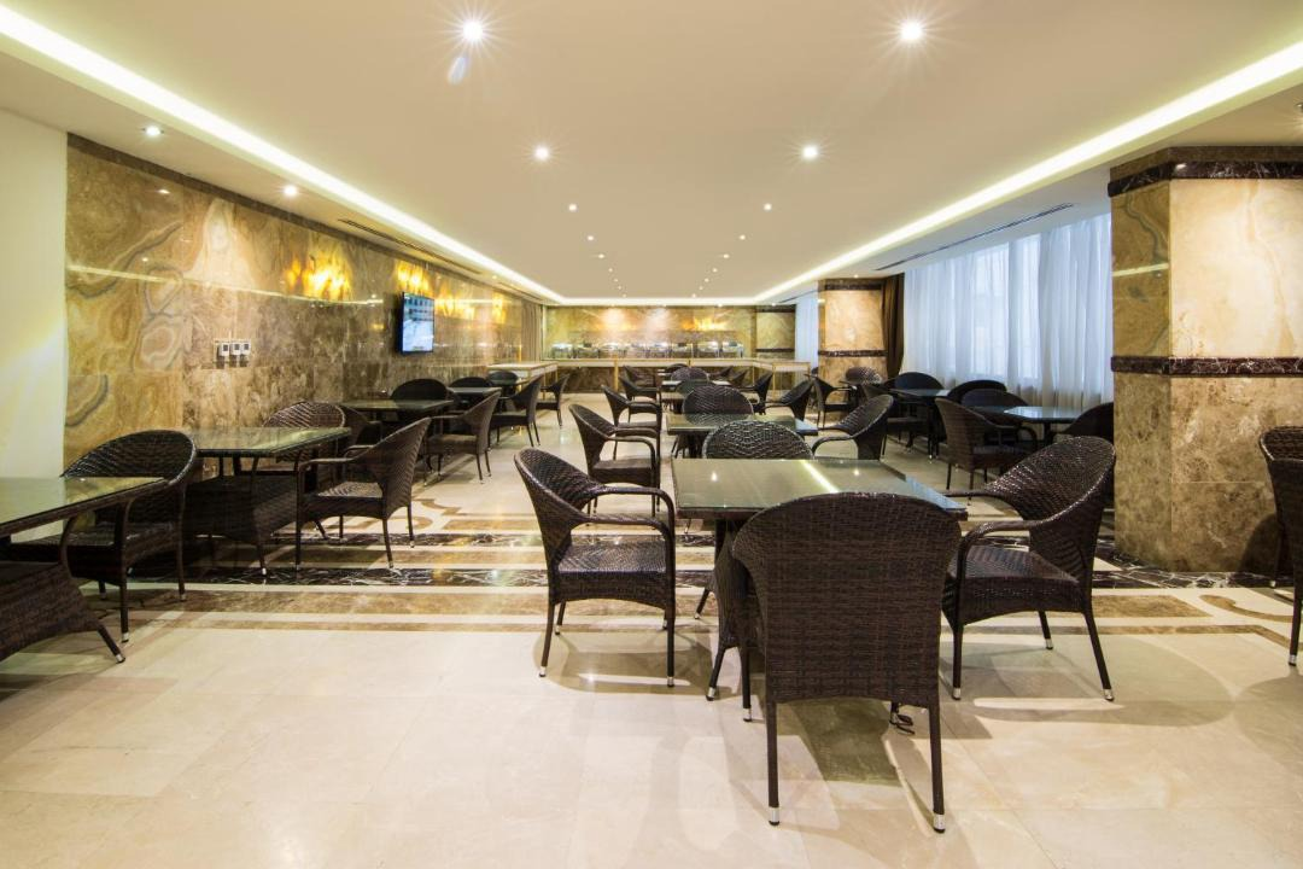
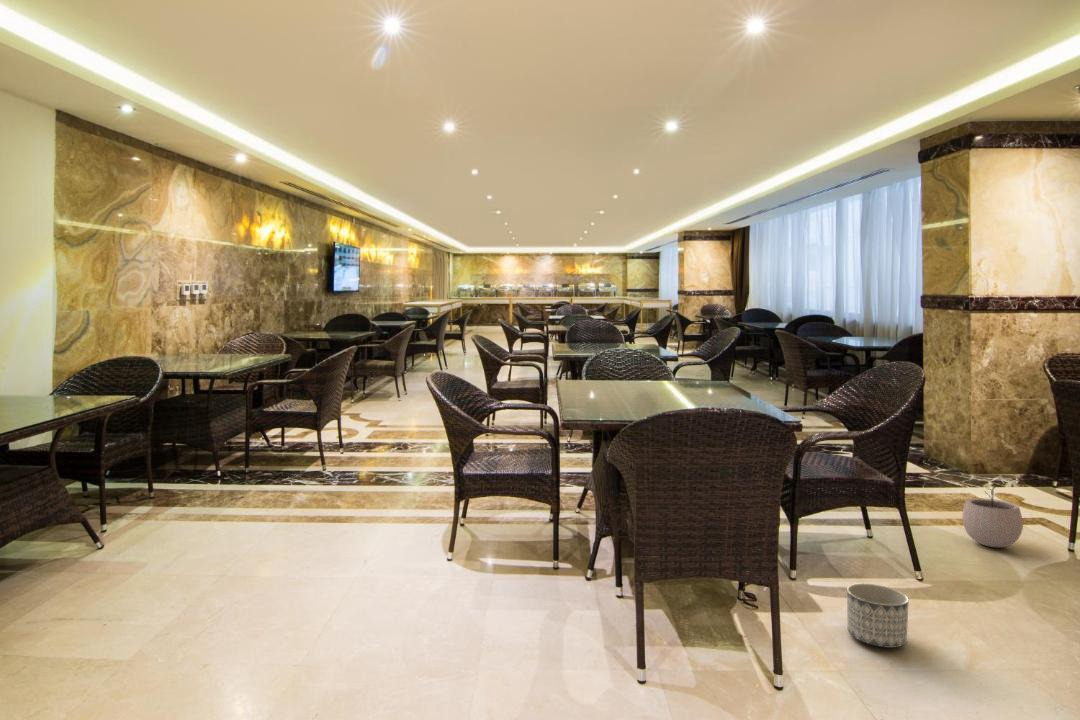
+ plant pot (992, 515)
+ planter (876, 616)
